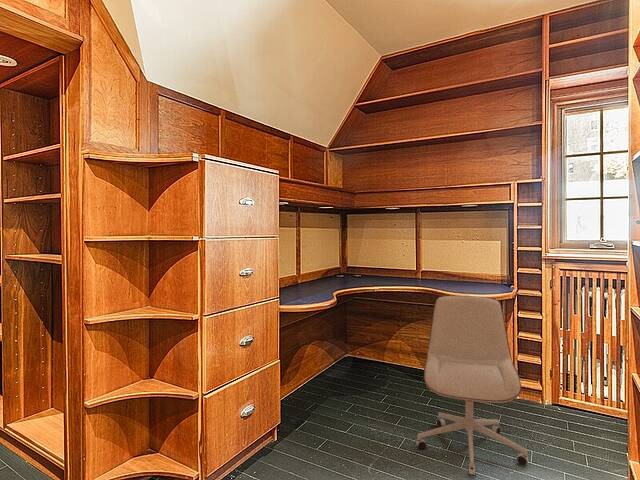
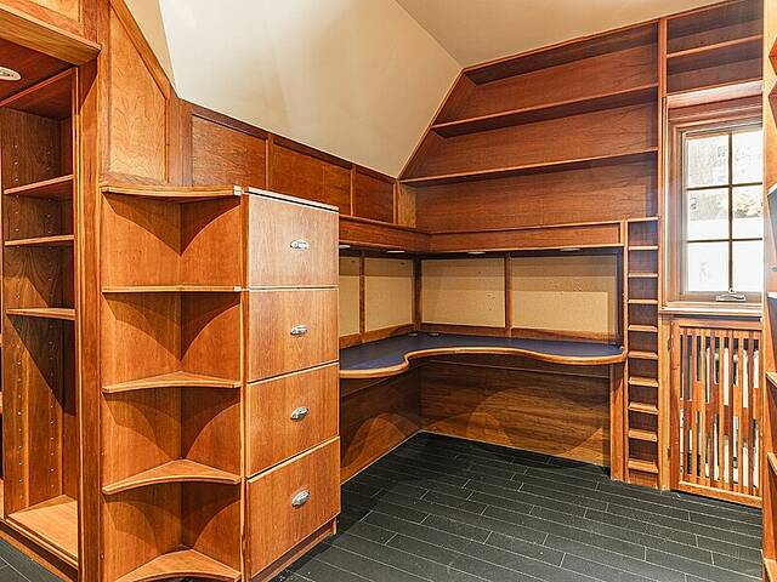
- office chair (469, 375)
